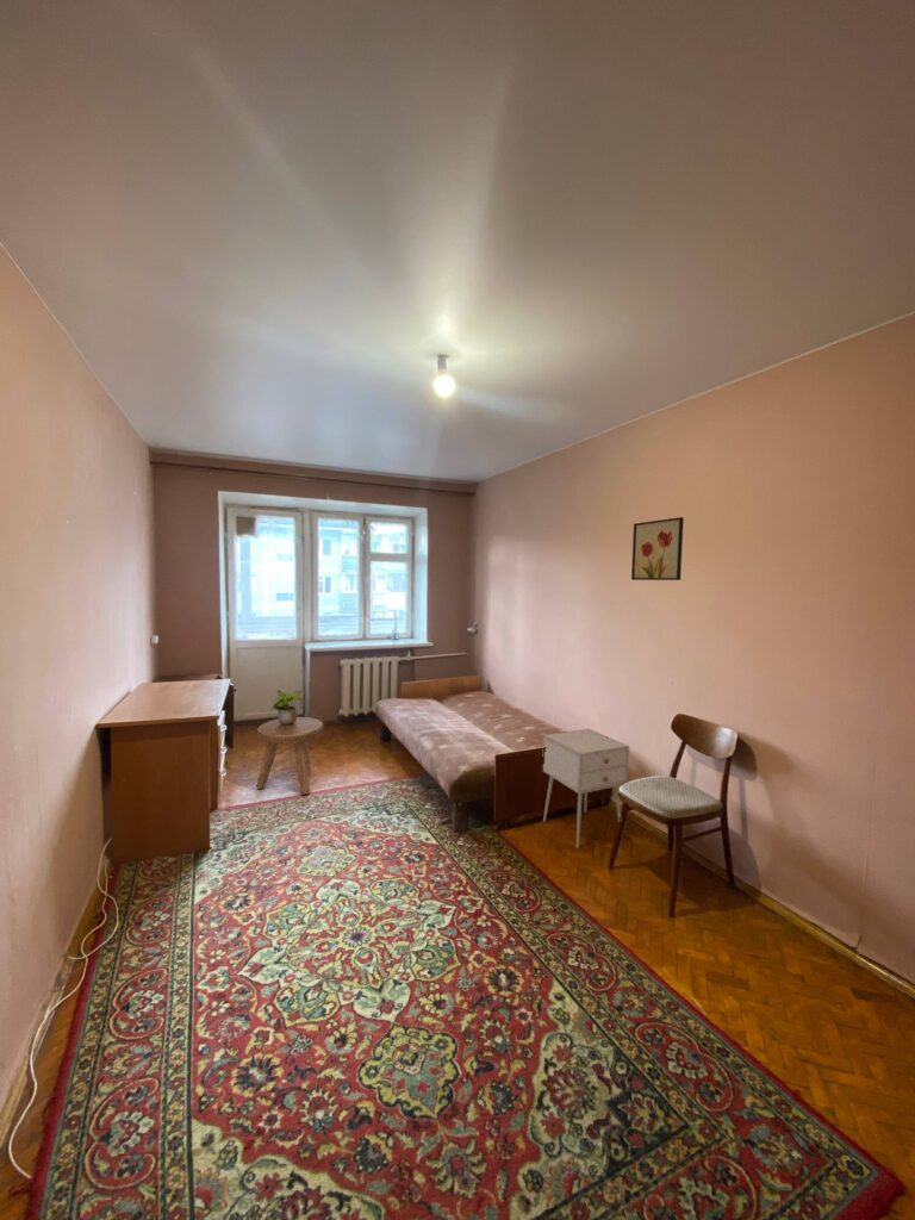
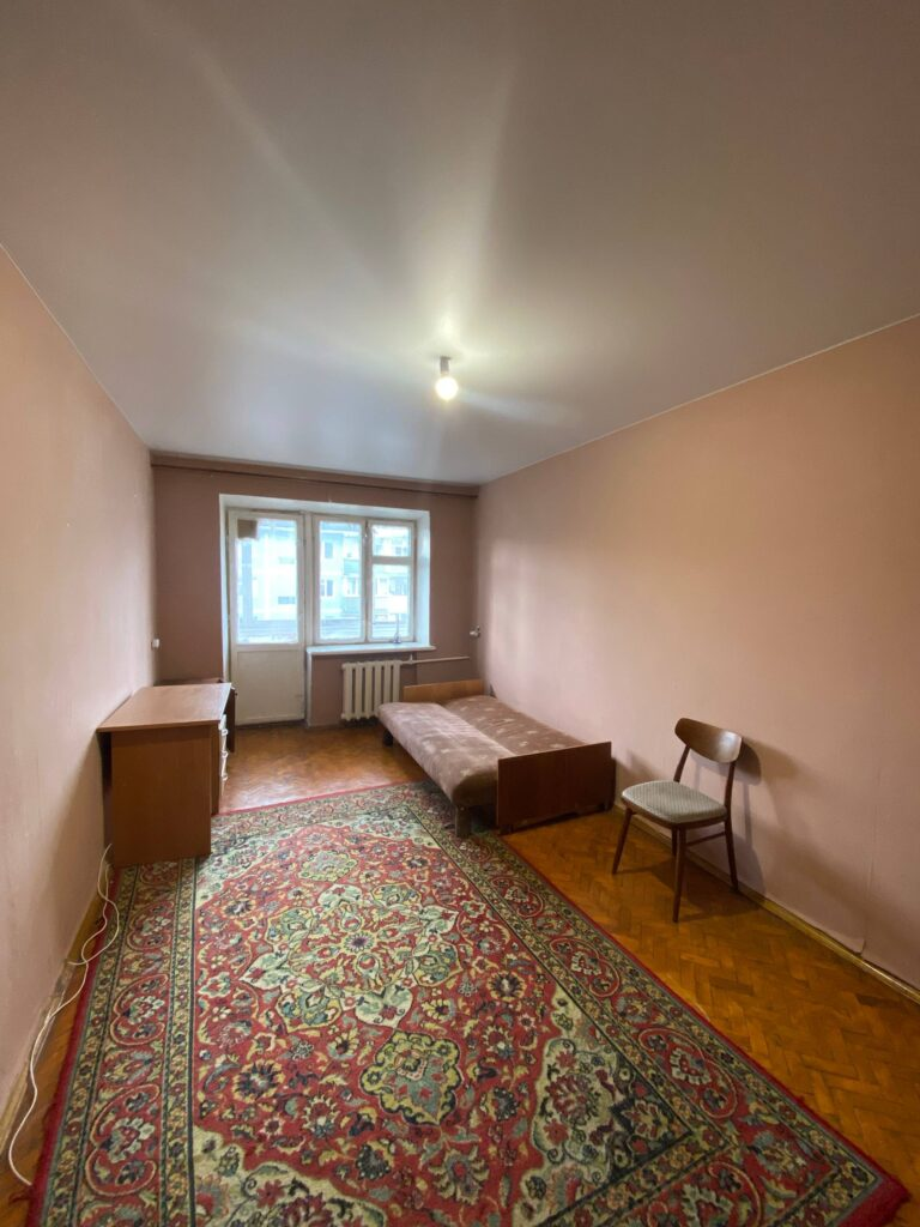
- wall art (656, 550)
- potted plant (285, 705)
- stool (295, 755)
- nightstand (584, 785)
